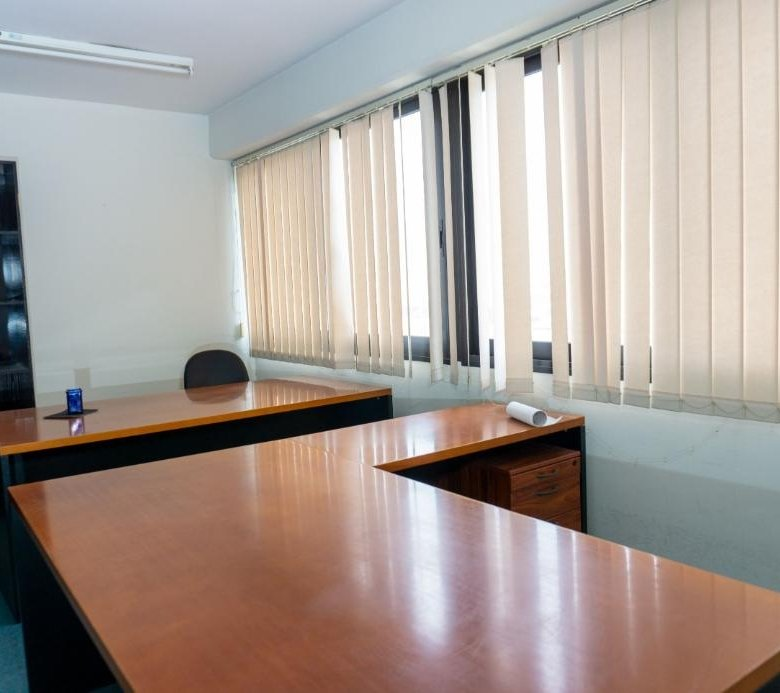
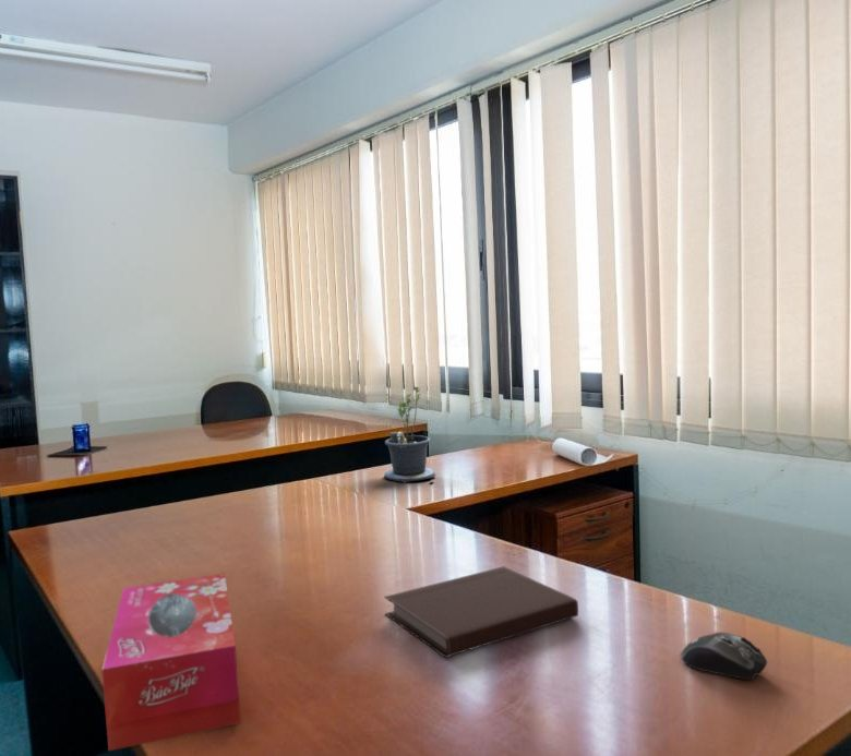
+ tissue box (176, 648)
+ notebook (479, 607)
+ computer mouse (722, 651)
+ potted plant (407, 432)
